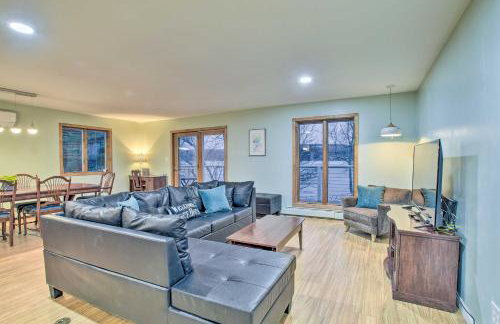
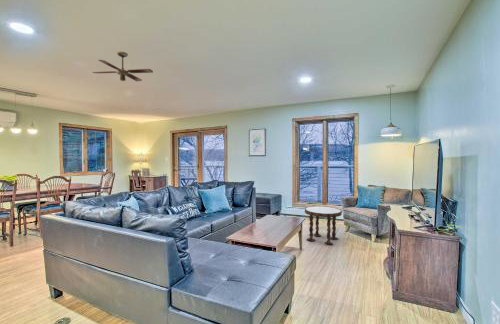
+ ceiling fan (122, 67)
+ side table (318, 224)
